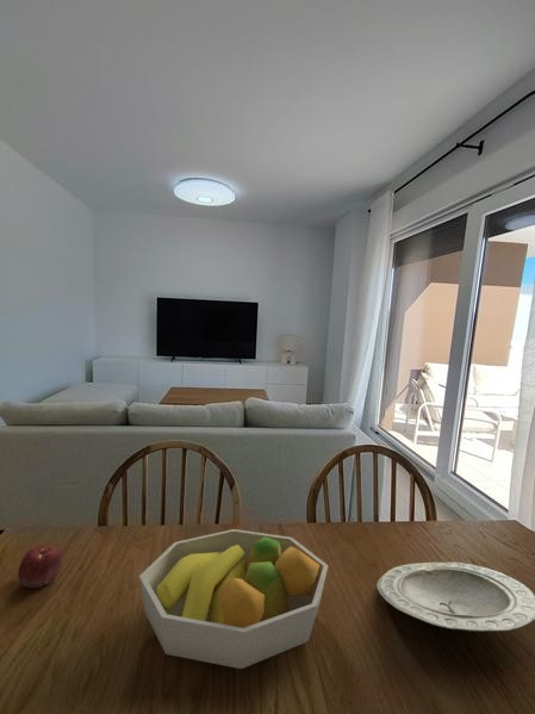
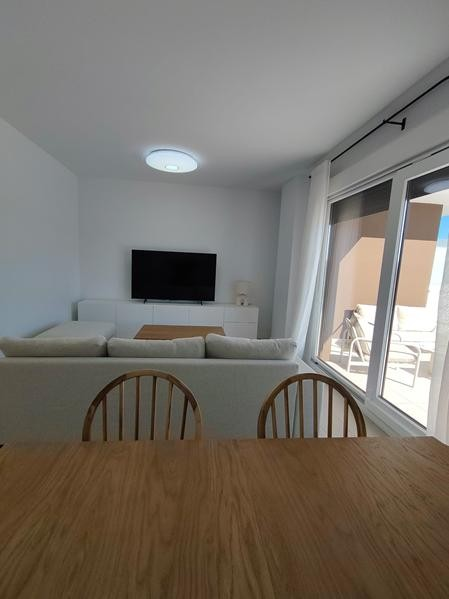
- fruit bowl (237, 583)
- plate (450, 590)
- apple (41, 564)
